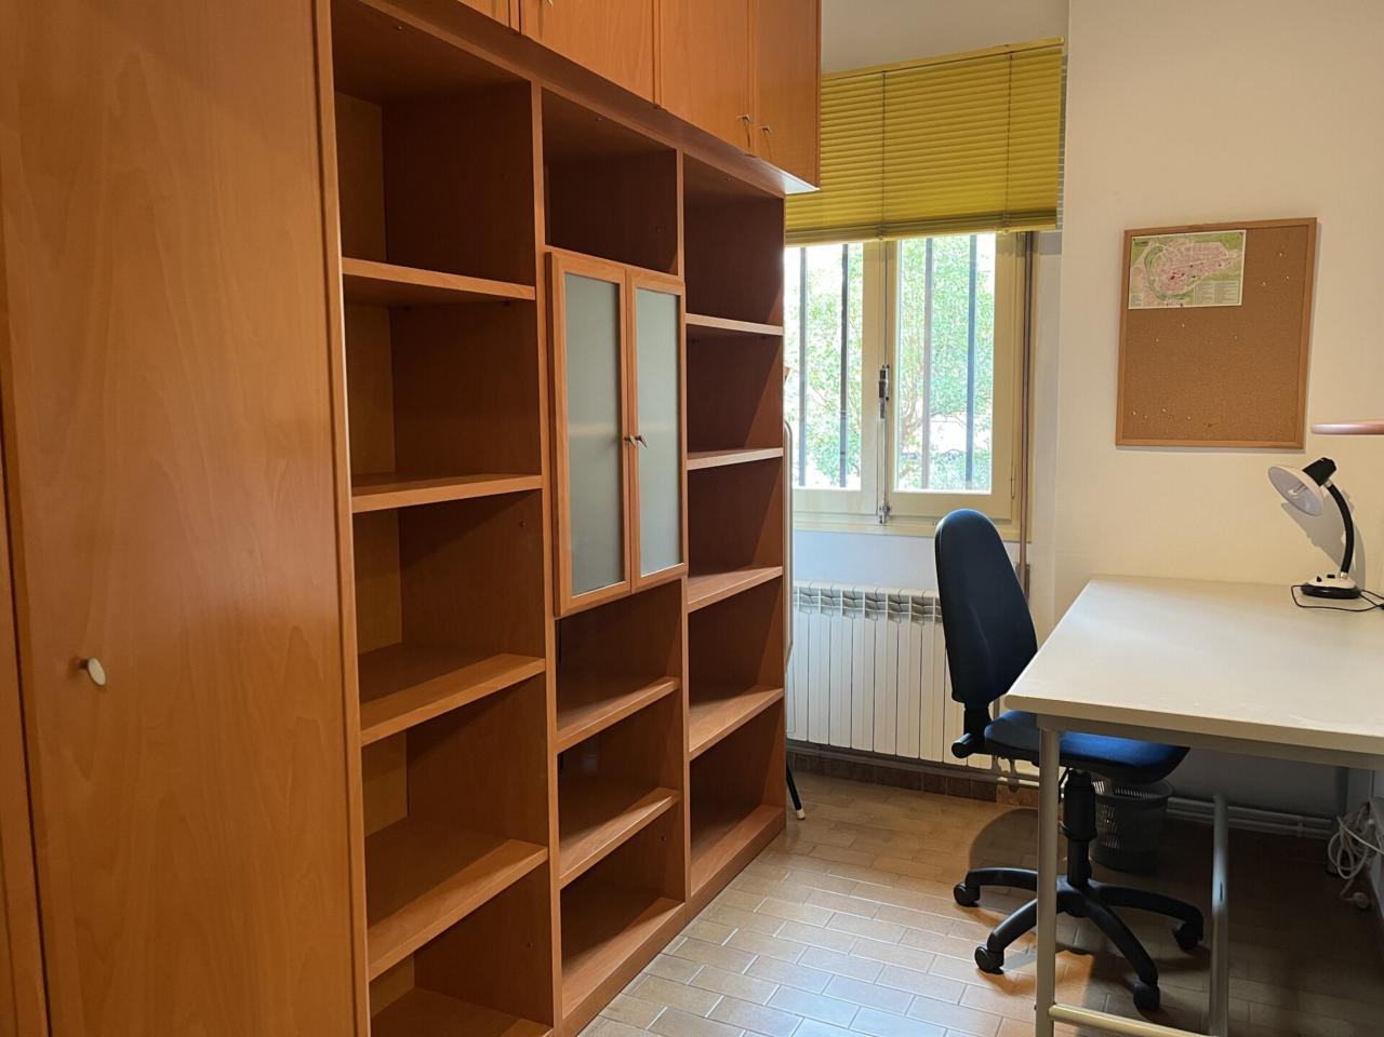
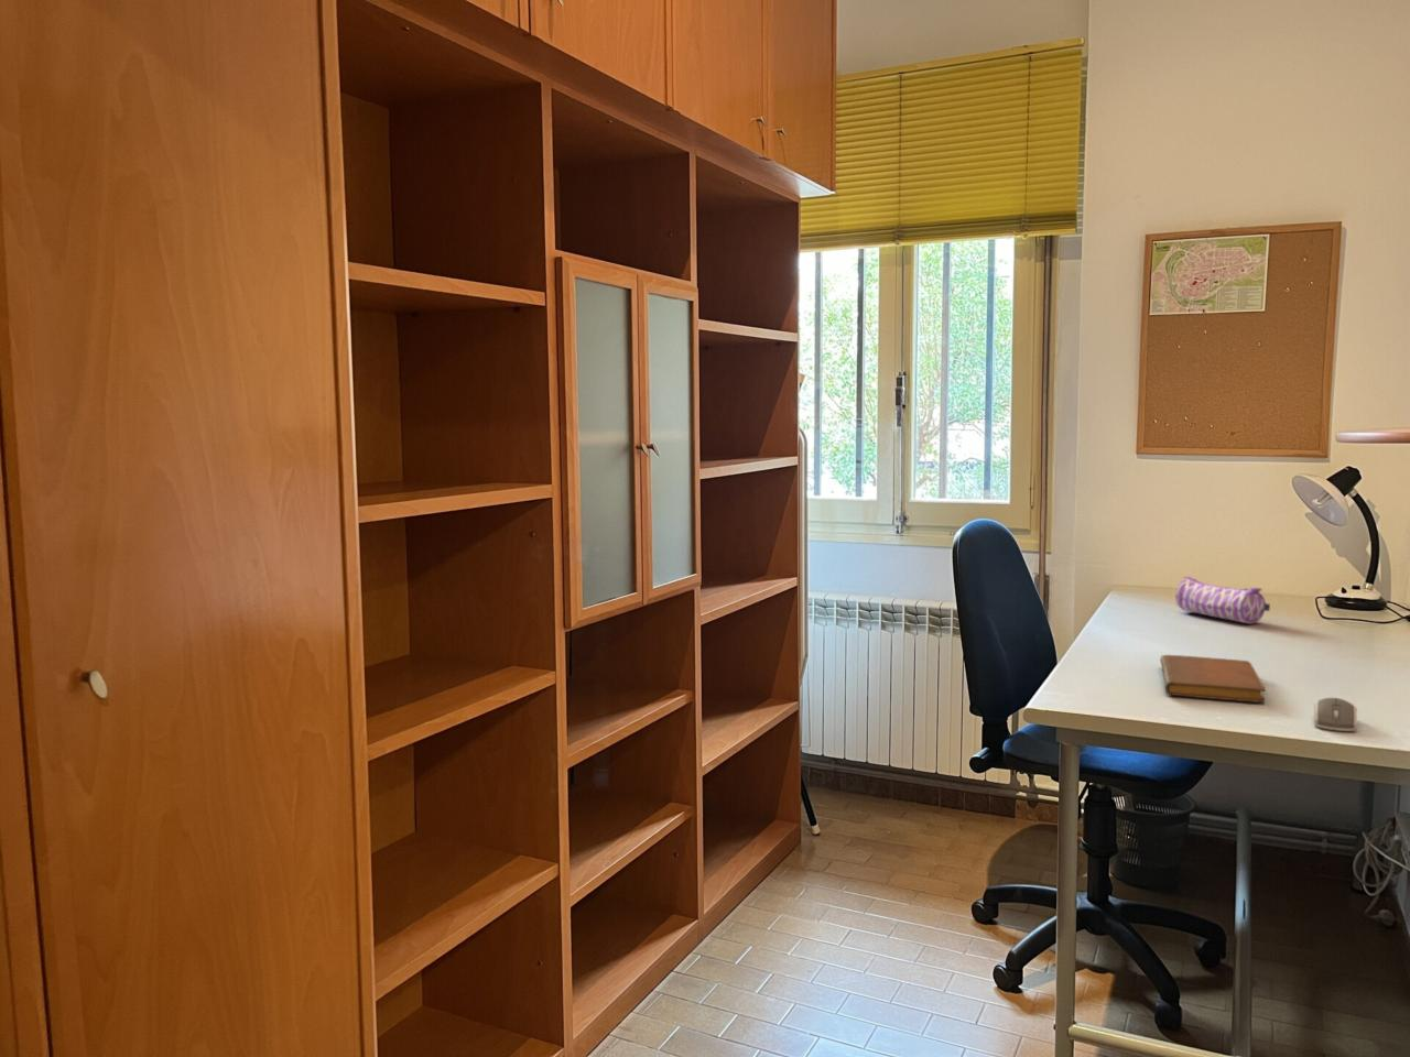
+ notebook (1208, 676)
+ pencil case (1219, 598)
+ computer mouse (1336, 709)
